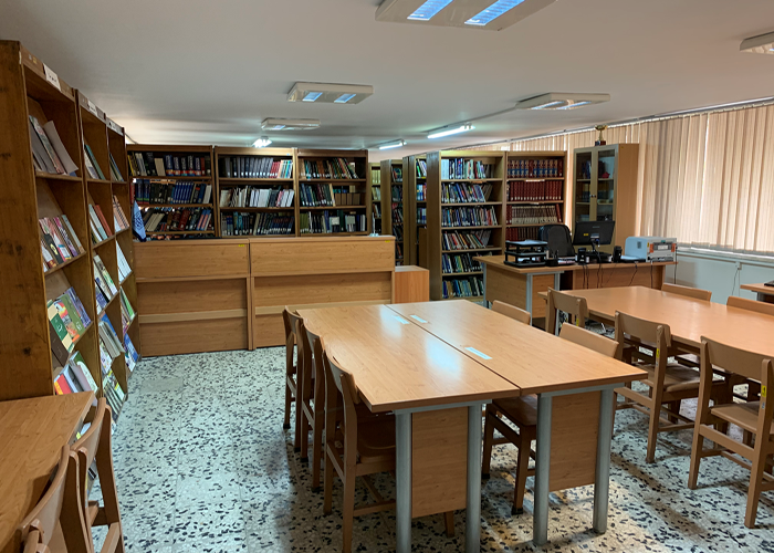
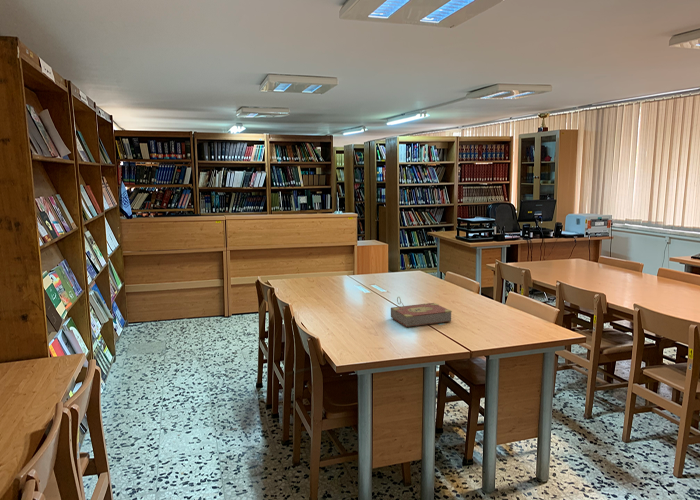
+ book (420, 307)
